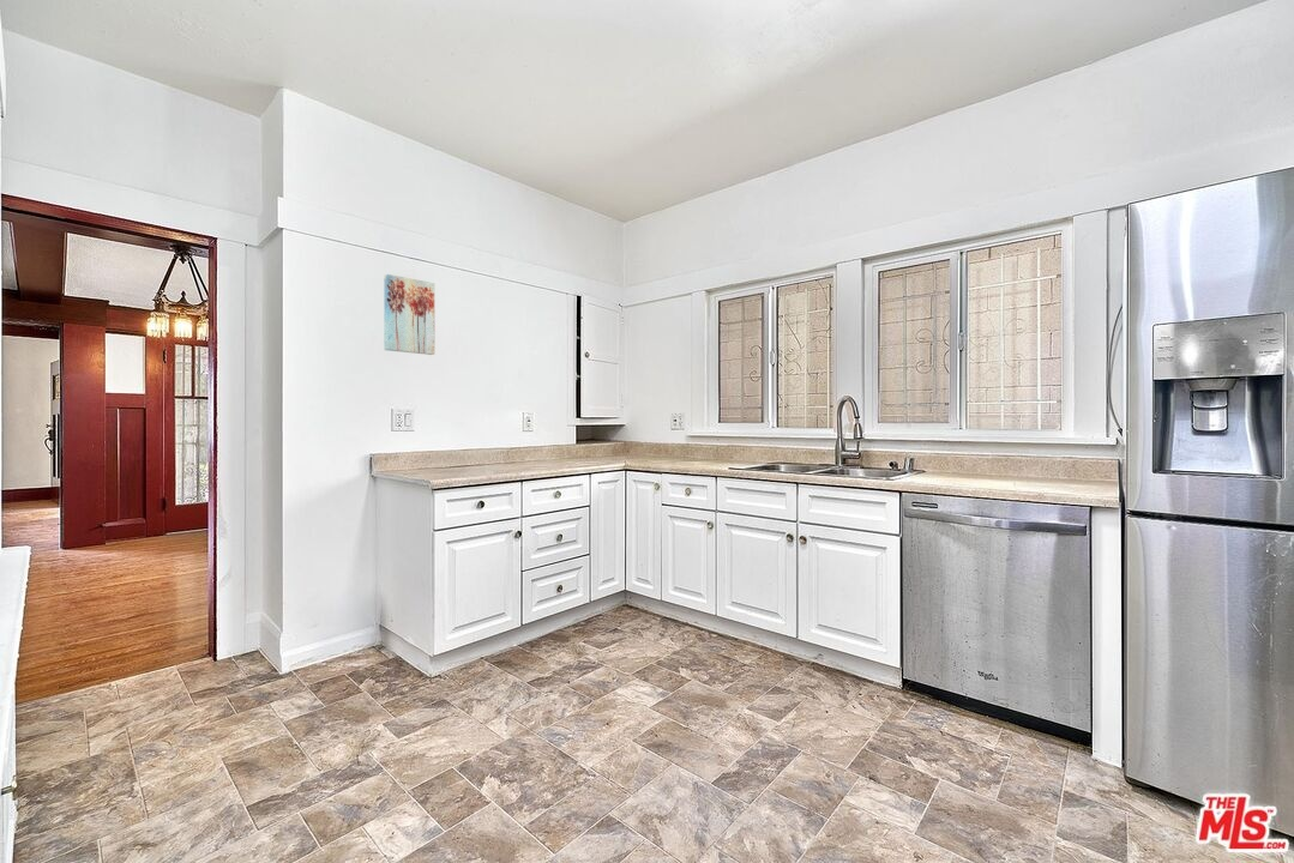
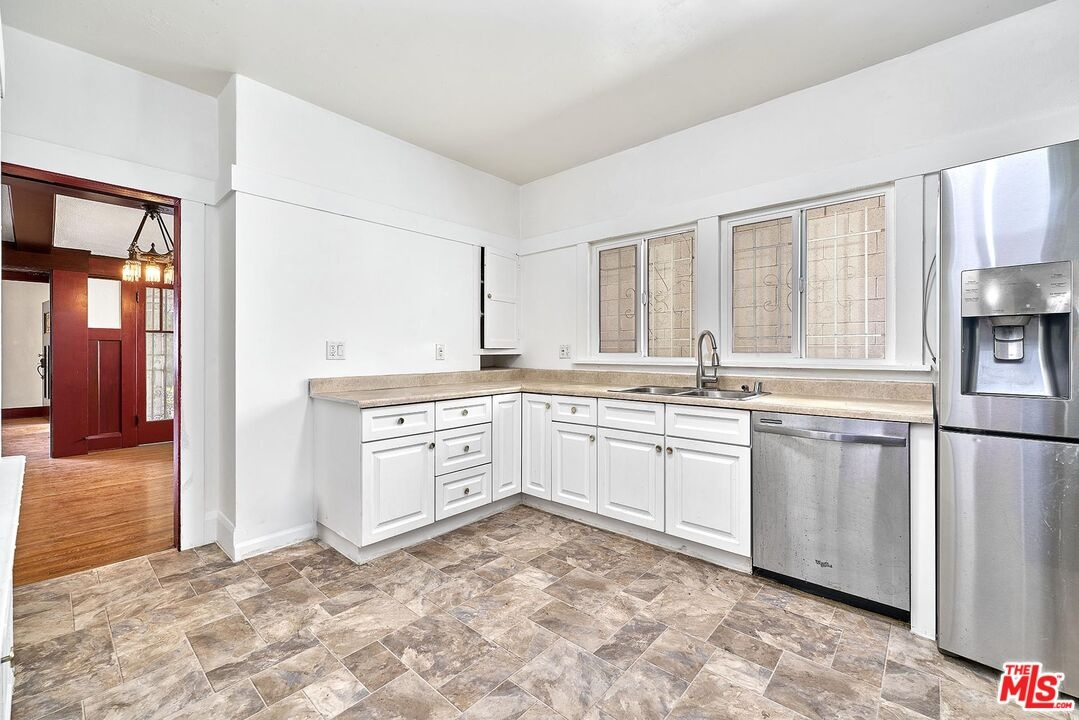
- wall art (410, 315)
